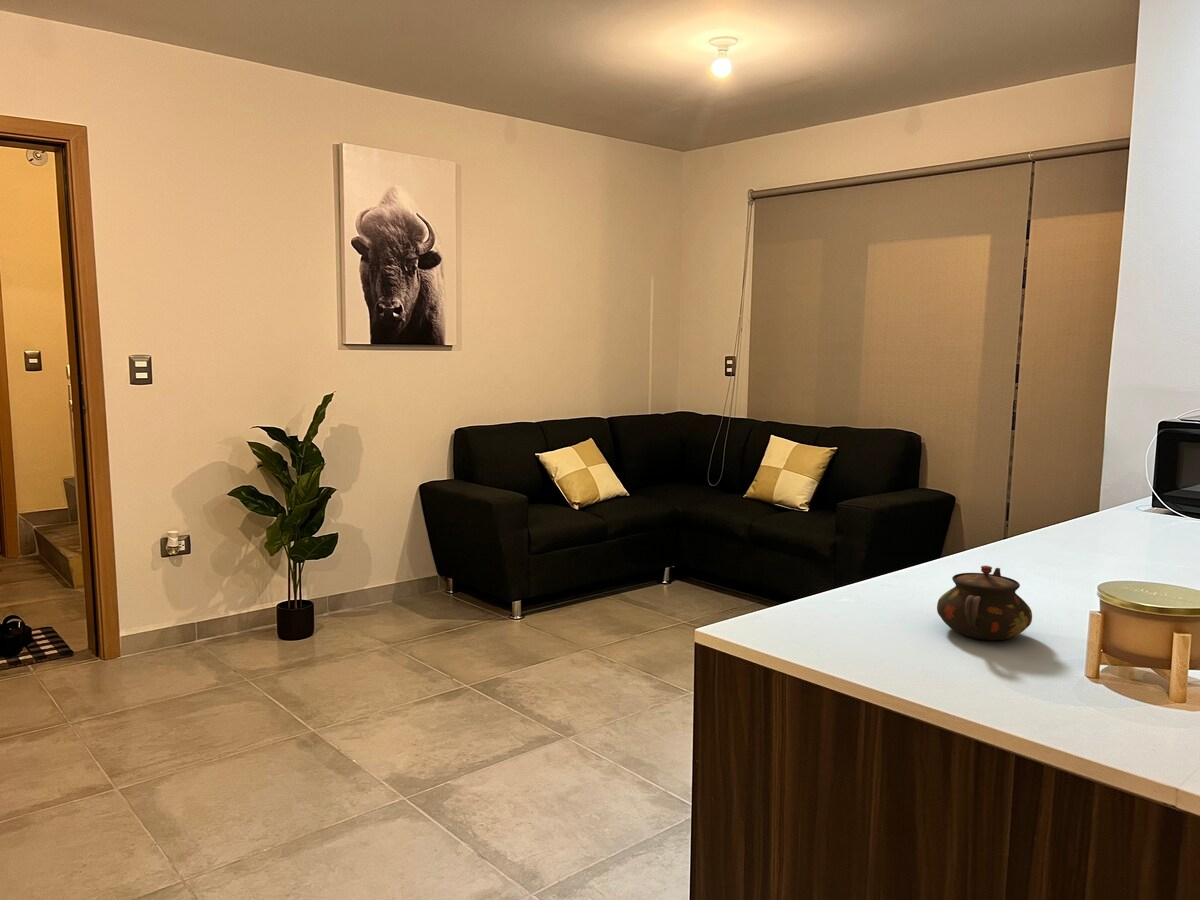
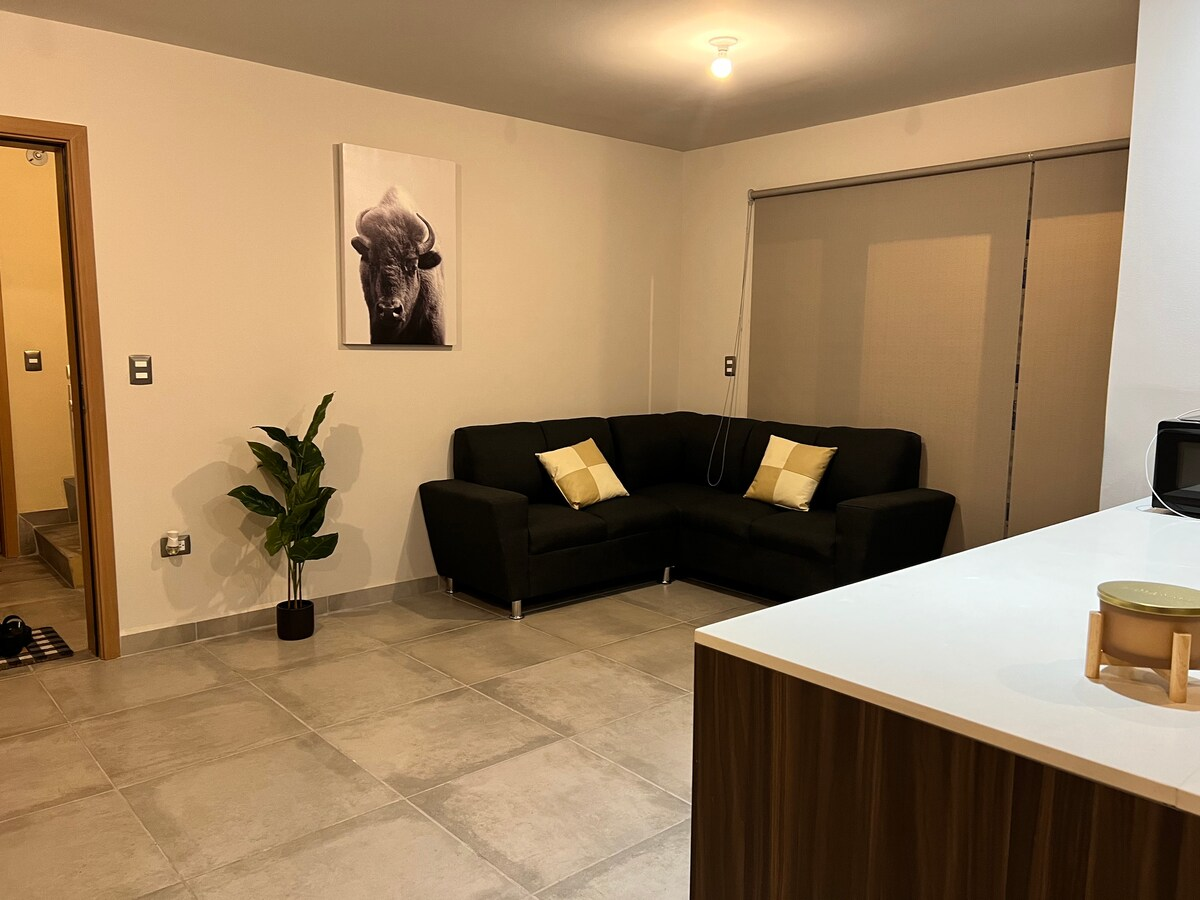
- teapot (984, 598)
